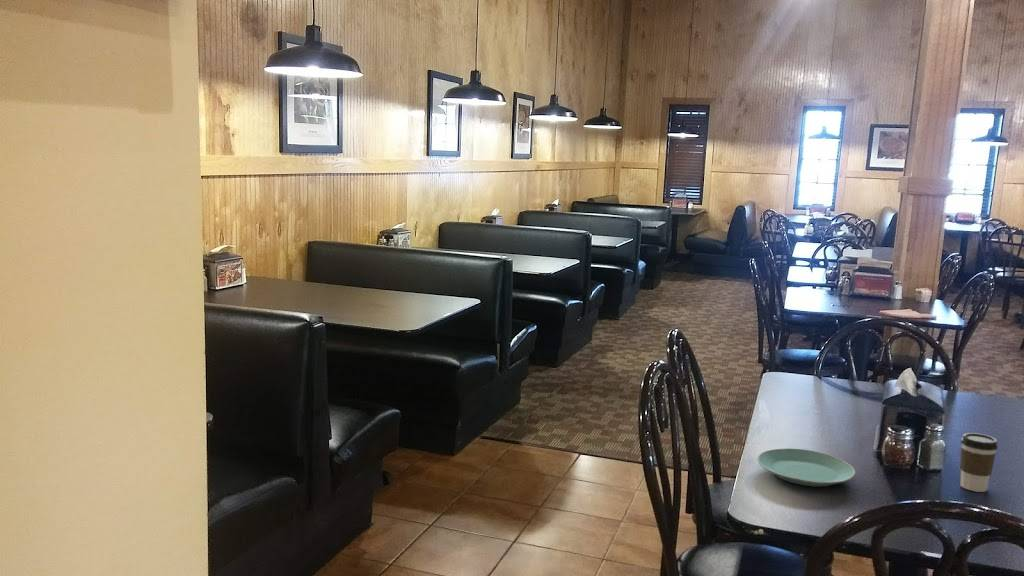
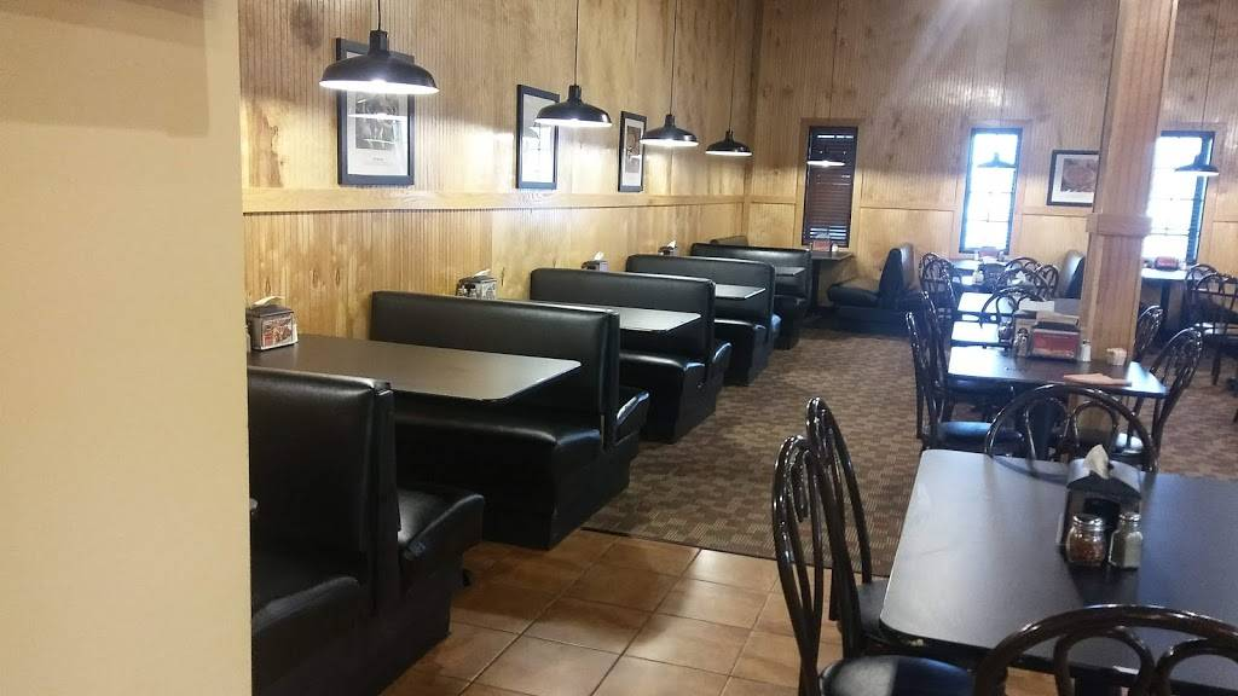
- coffee cup (976, 462)
- plate (805, 469)
